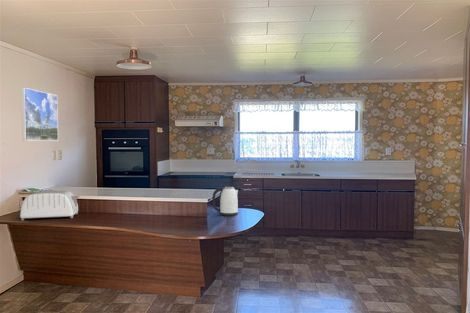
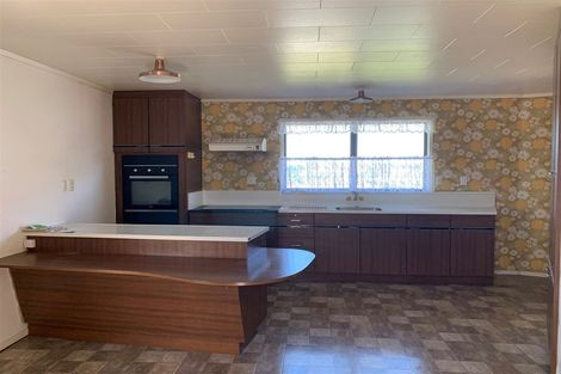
- toaster (52, 204)
- kettle (225, 200)
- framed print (41, 116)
